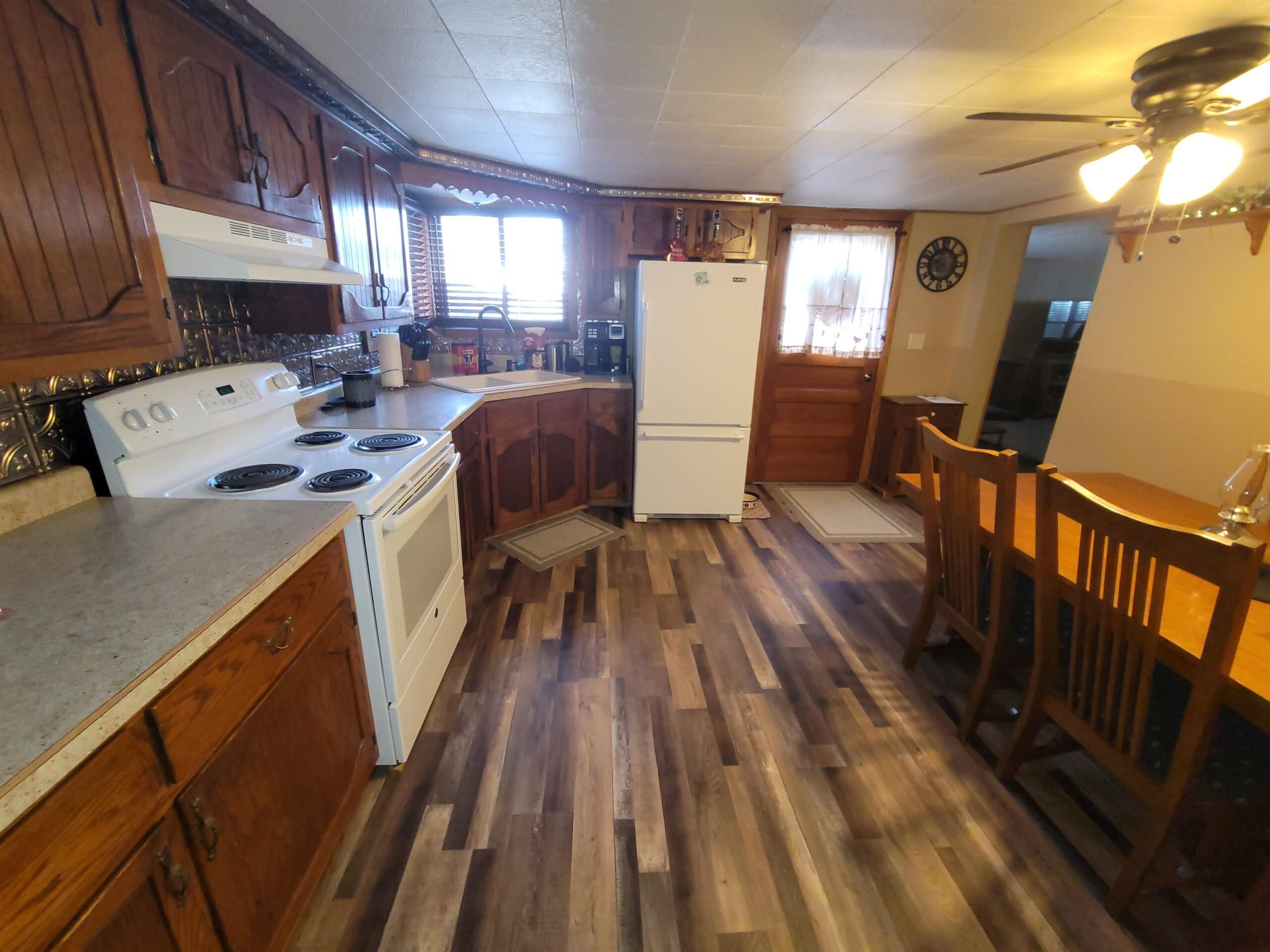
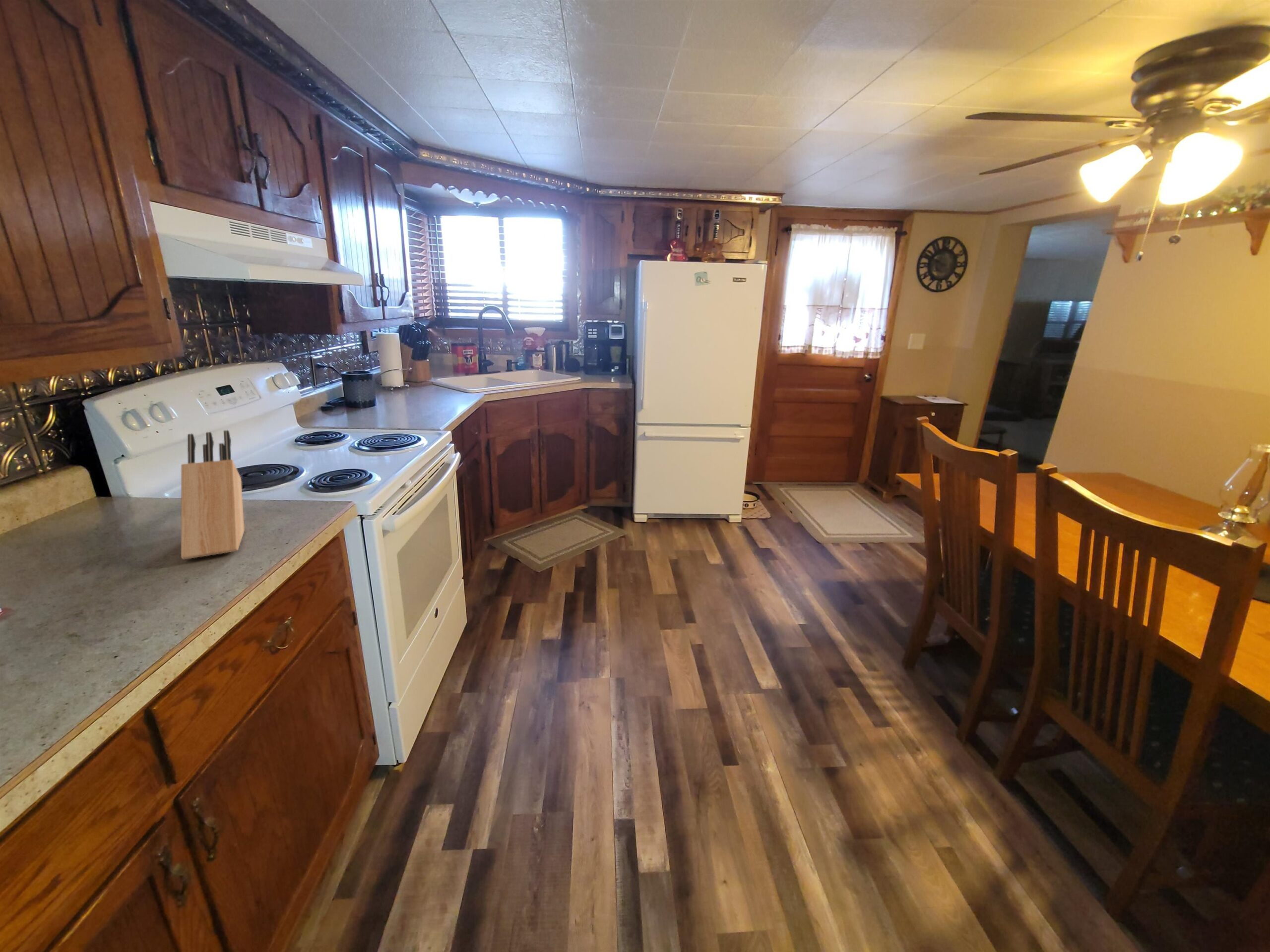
+ knife block (210, 488)
